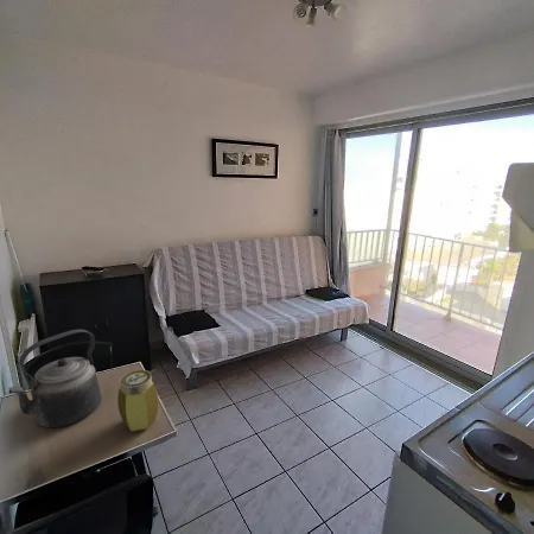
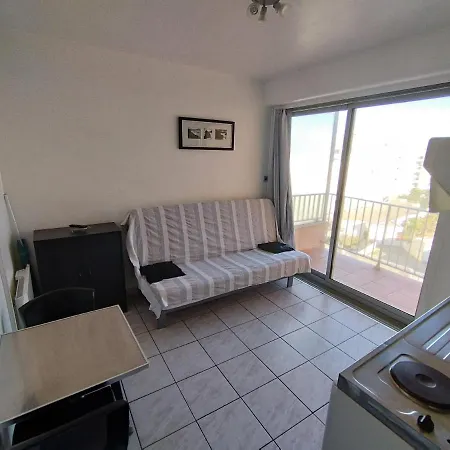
- jar (138, 400)
- kettle (57, 376)
